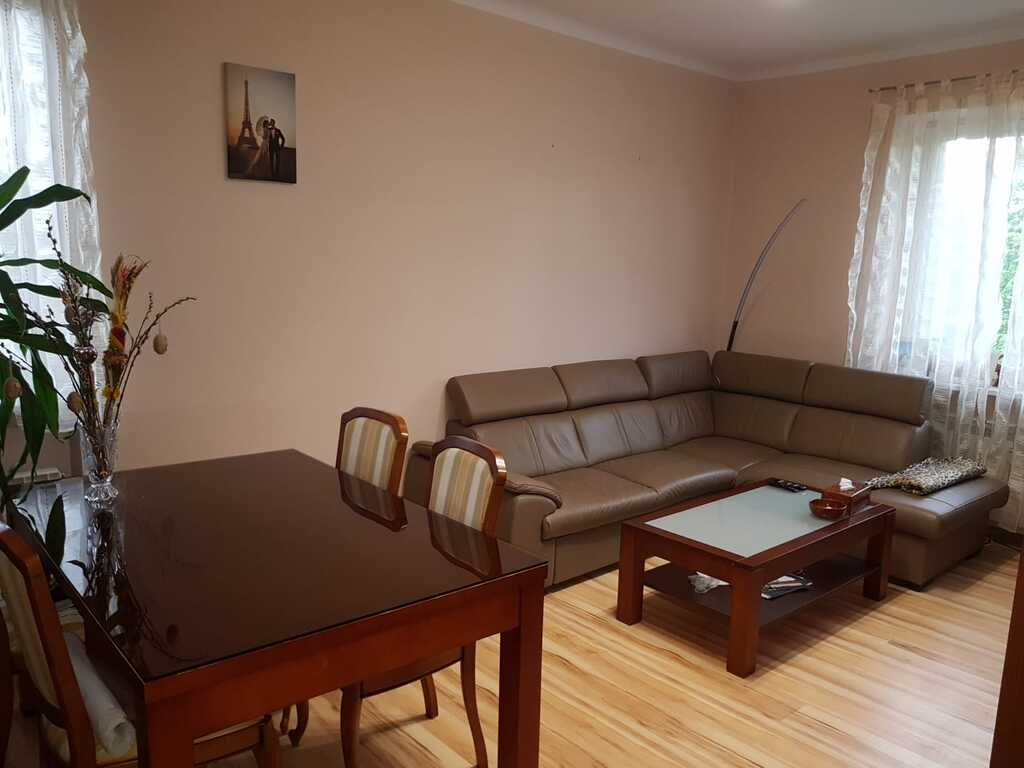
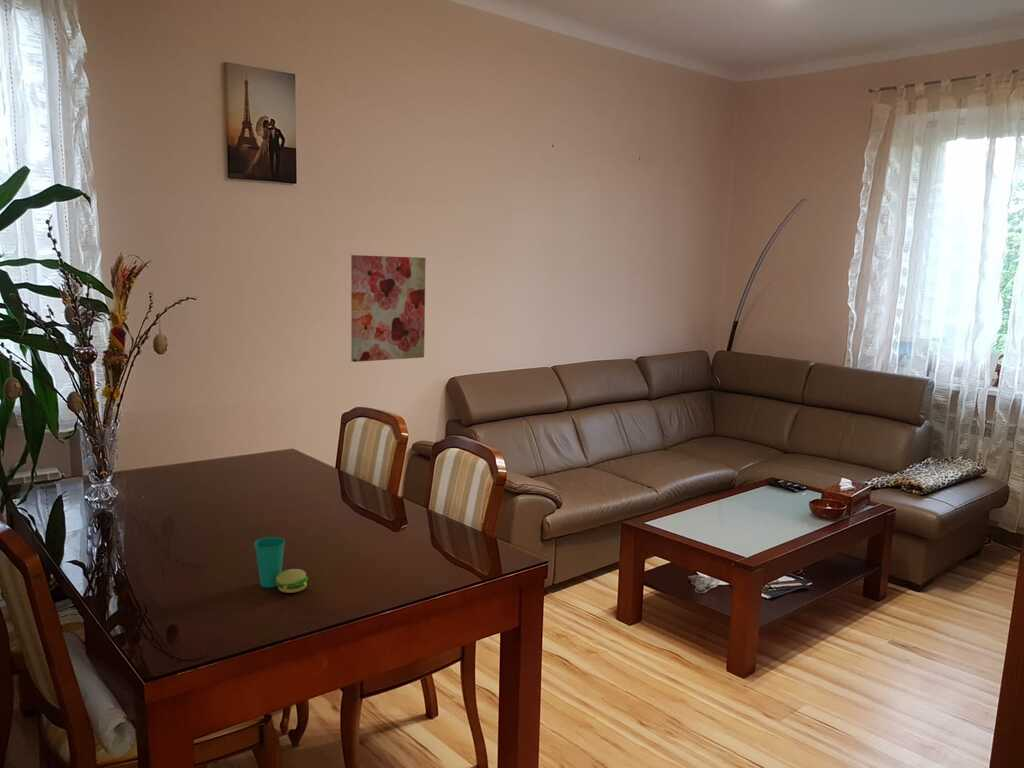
+ cup (281, 565)
+ wall art (389, 308)
